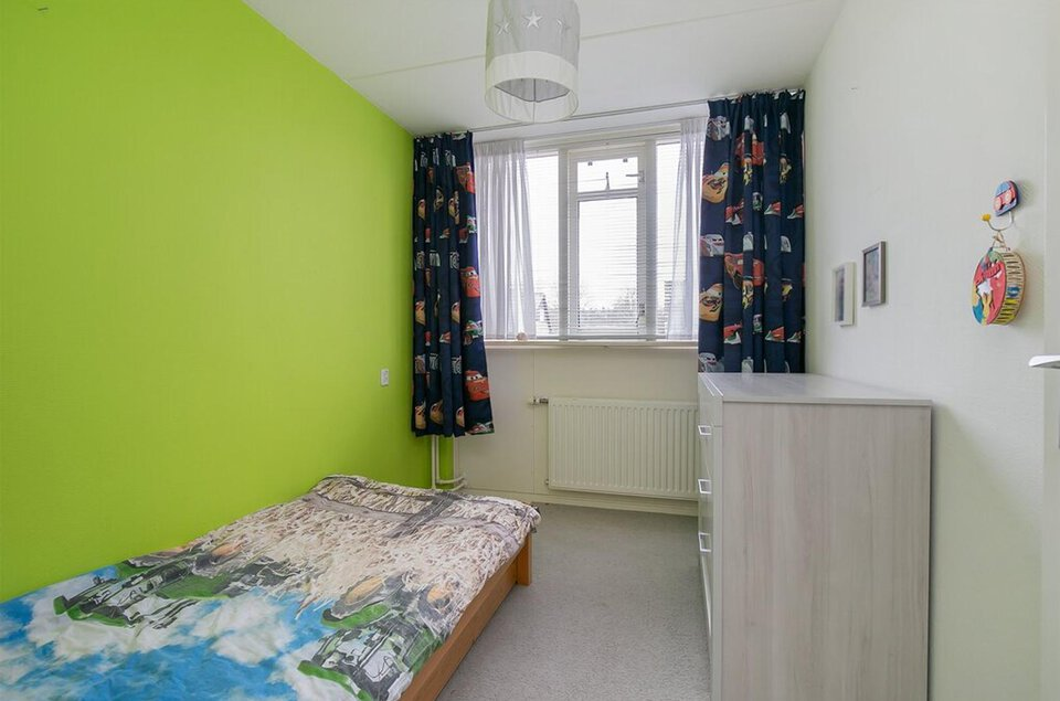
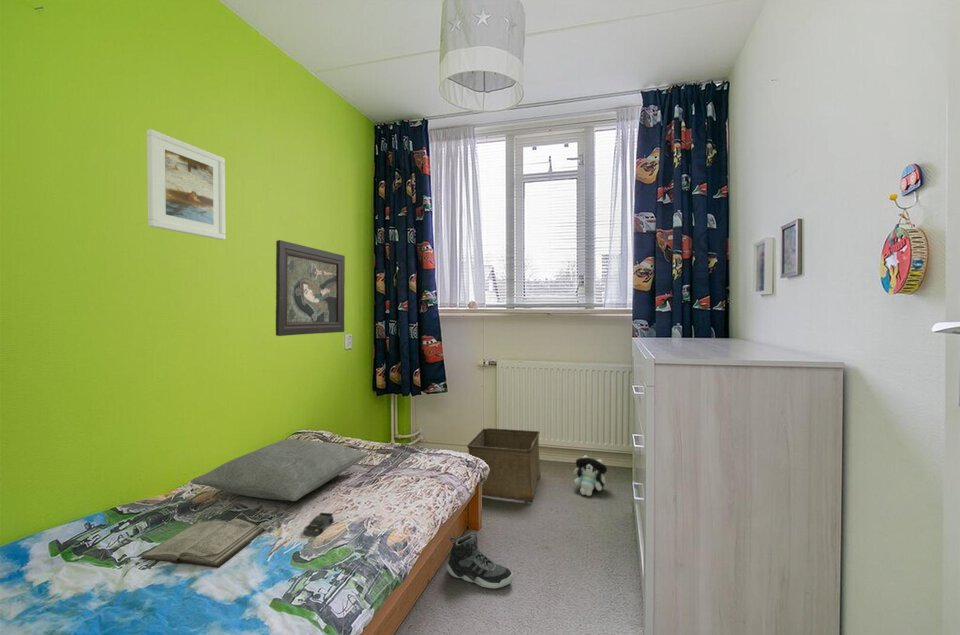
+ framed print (189, 189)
+ framed painting (313, 291)
+ diary (206, 538)
+ toy car (318, 523)
+ plush toy (591, 475)
+ storage bin (506, 461)
+ sneaker (479, 558)
+ pillow (288, 466)
